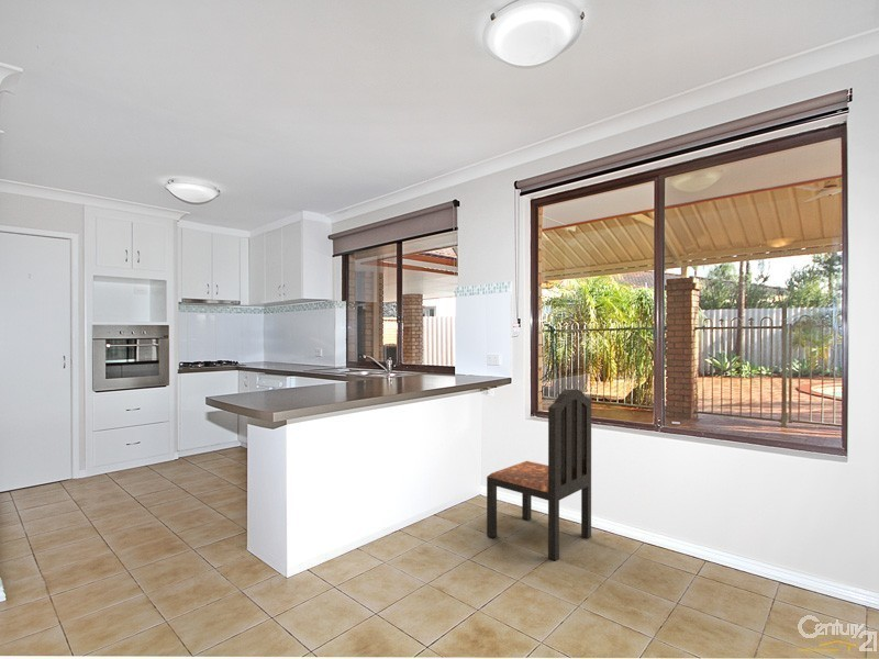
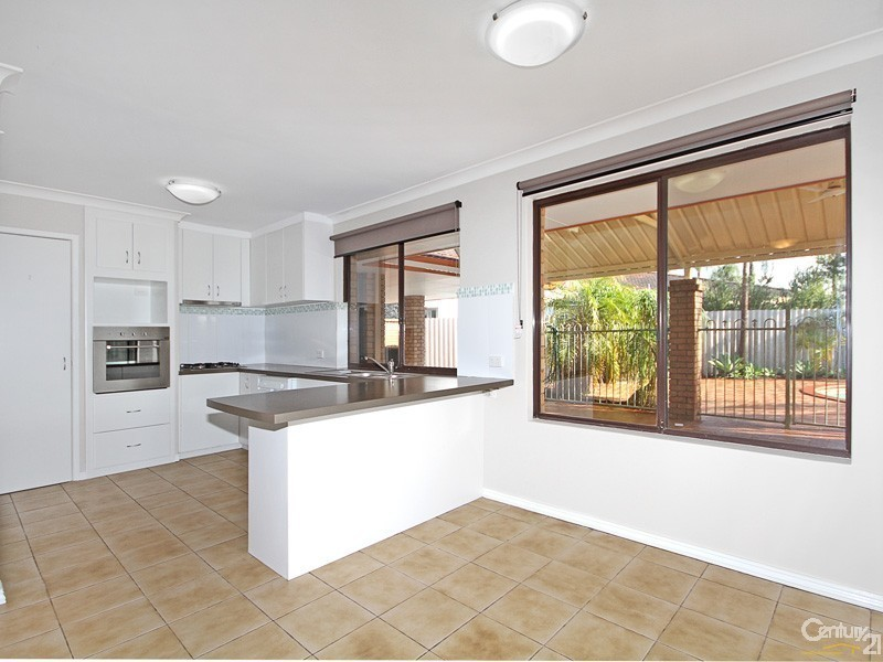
- dining chair (538, 463)
